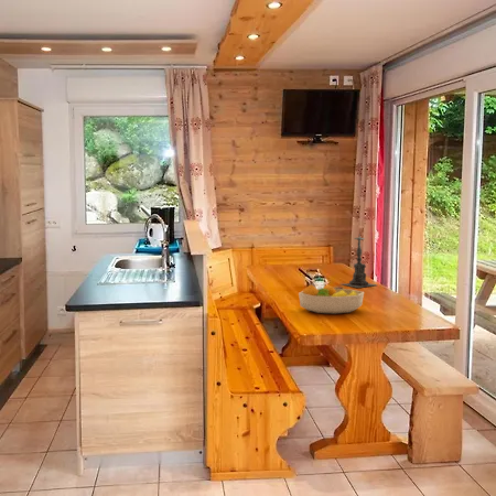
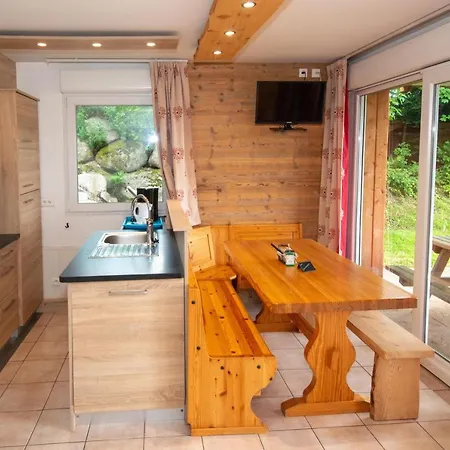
- fruit bowl (331, 296)
- candle holder (359, 257)
